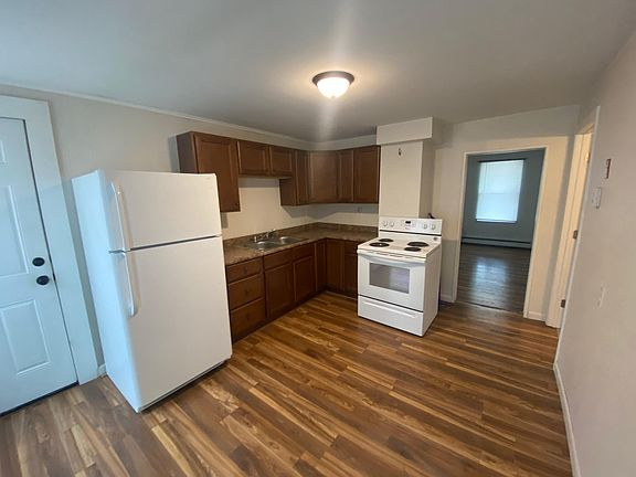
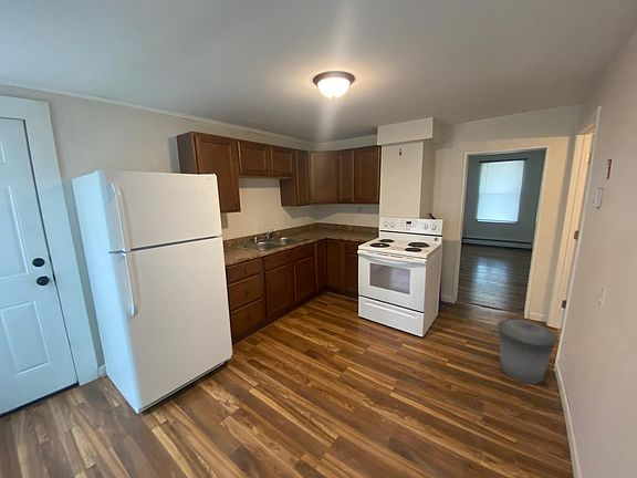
+ trash can (523, 347)
